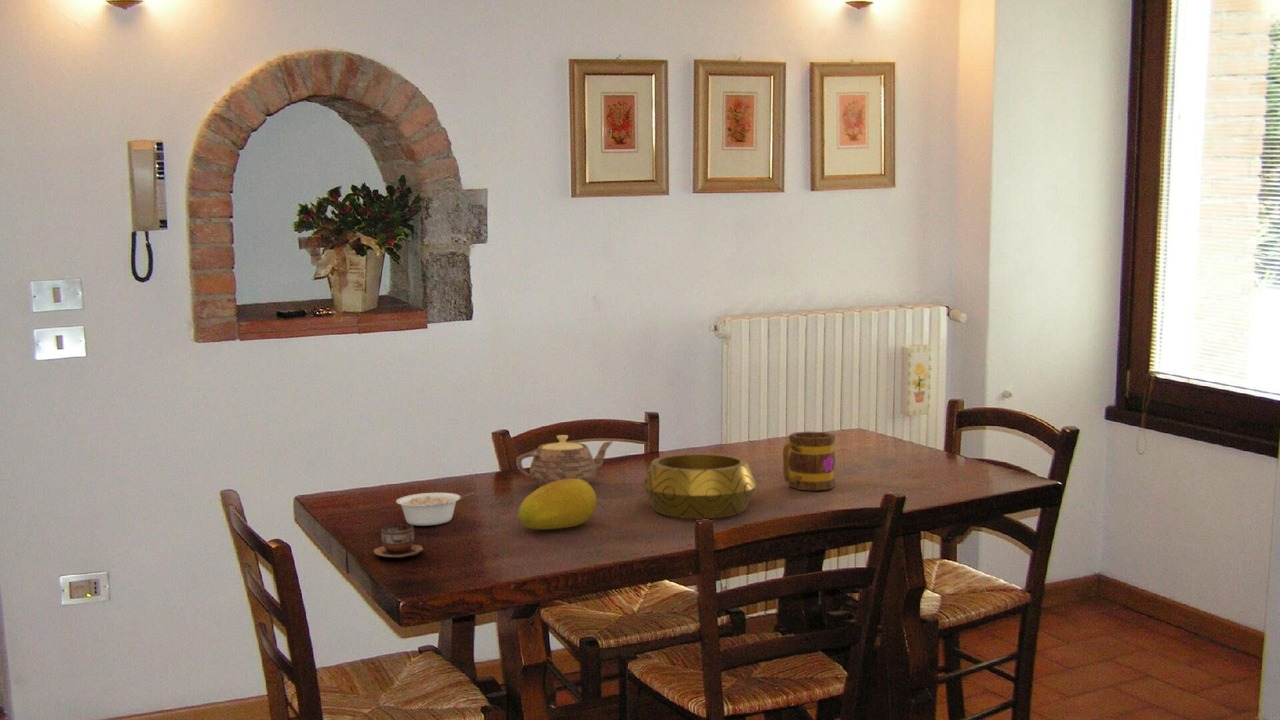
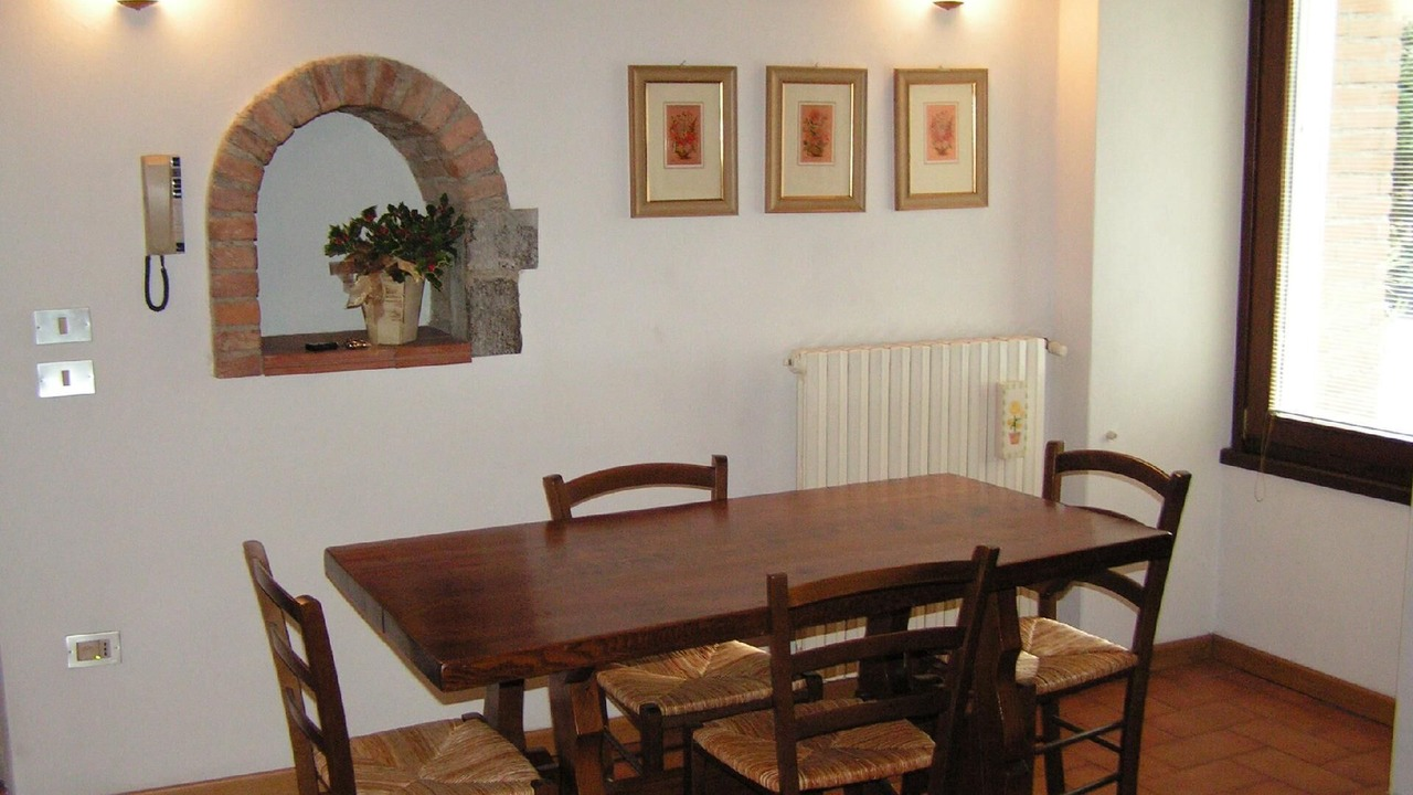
- fruit (556, 504)
- cup (399, 540)
- mug (805, 461)
- legume (431, 507)
- decorative bowl (699, 484)
- teapot (566, 460)
